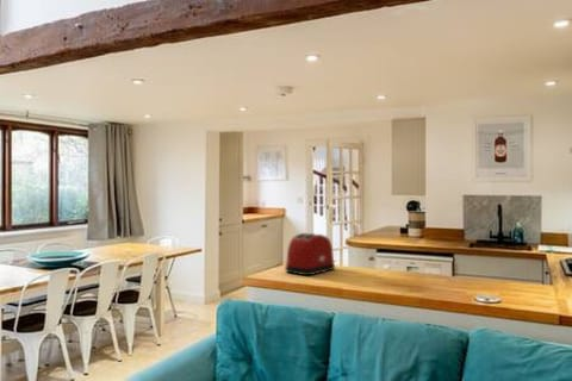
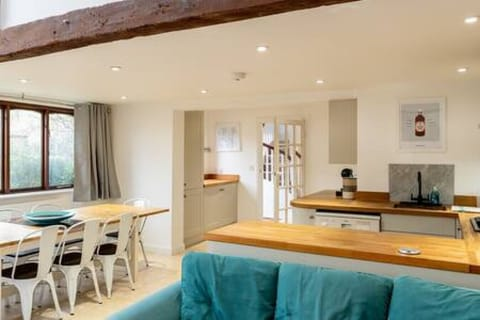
- toaster (310, 251)
